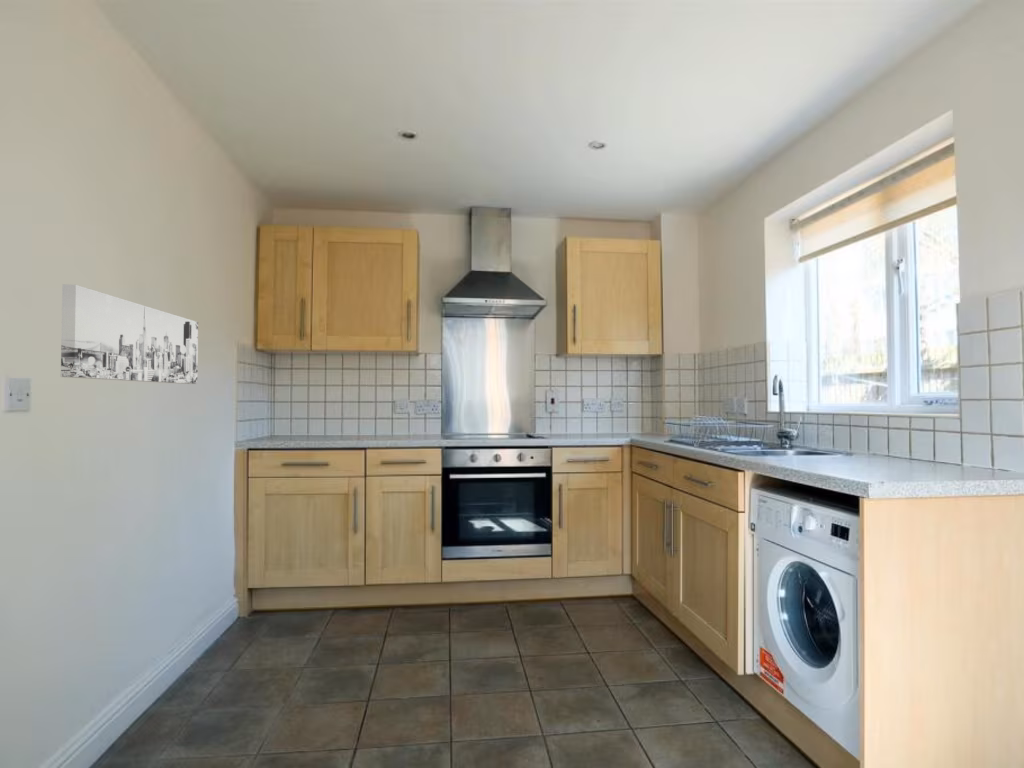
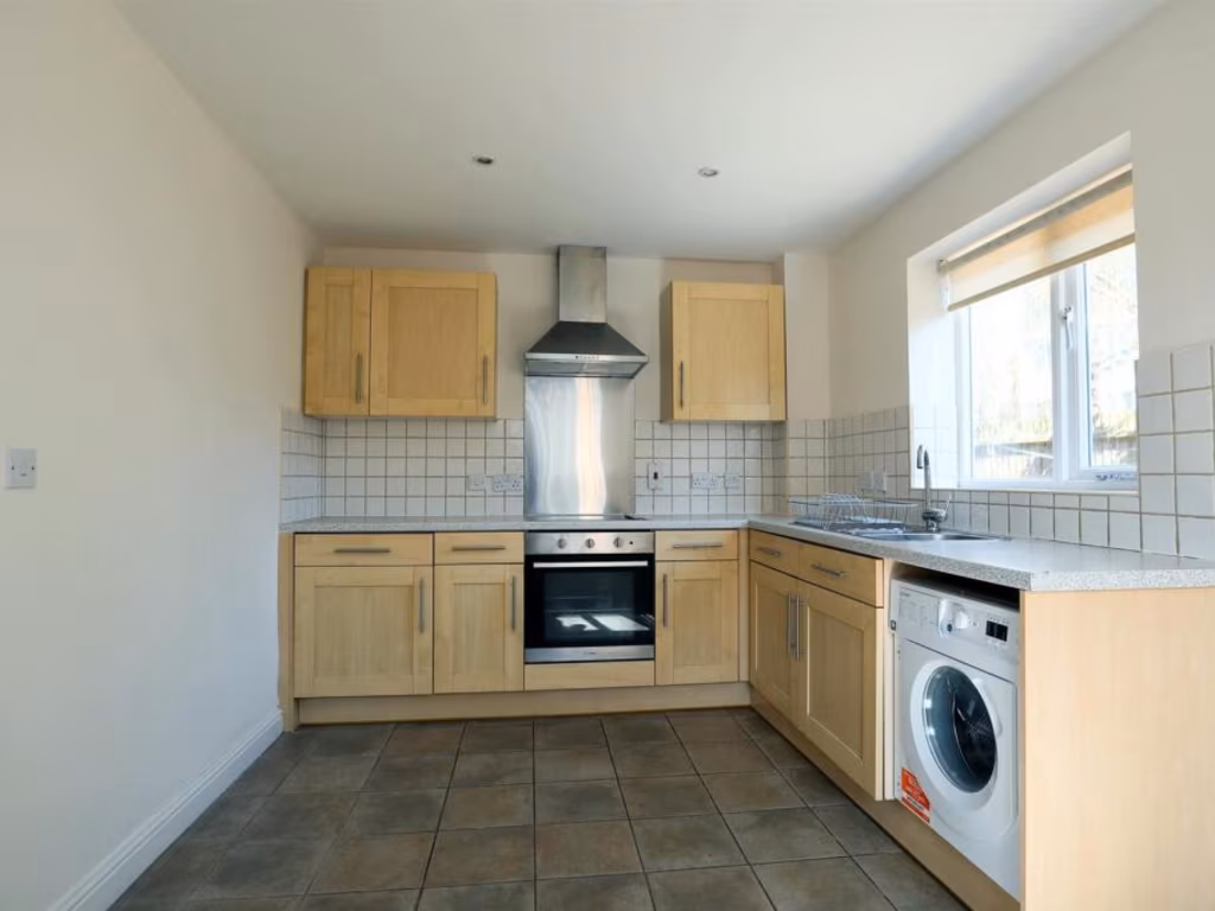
- wall art (143, 343)
